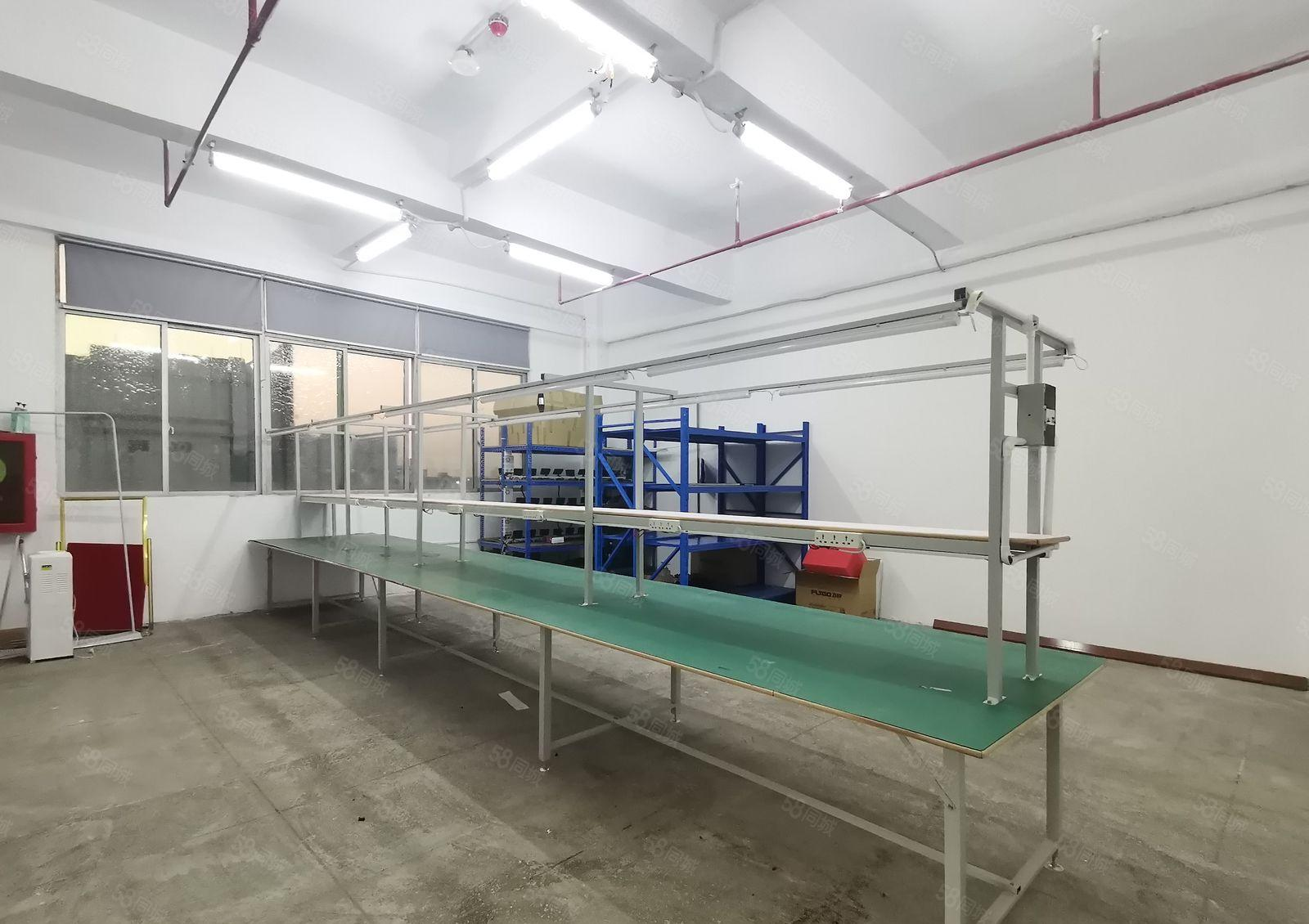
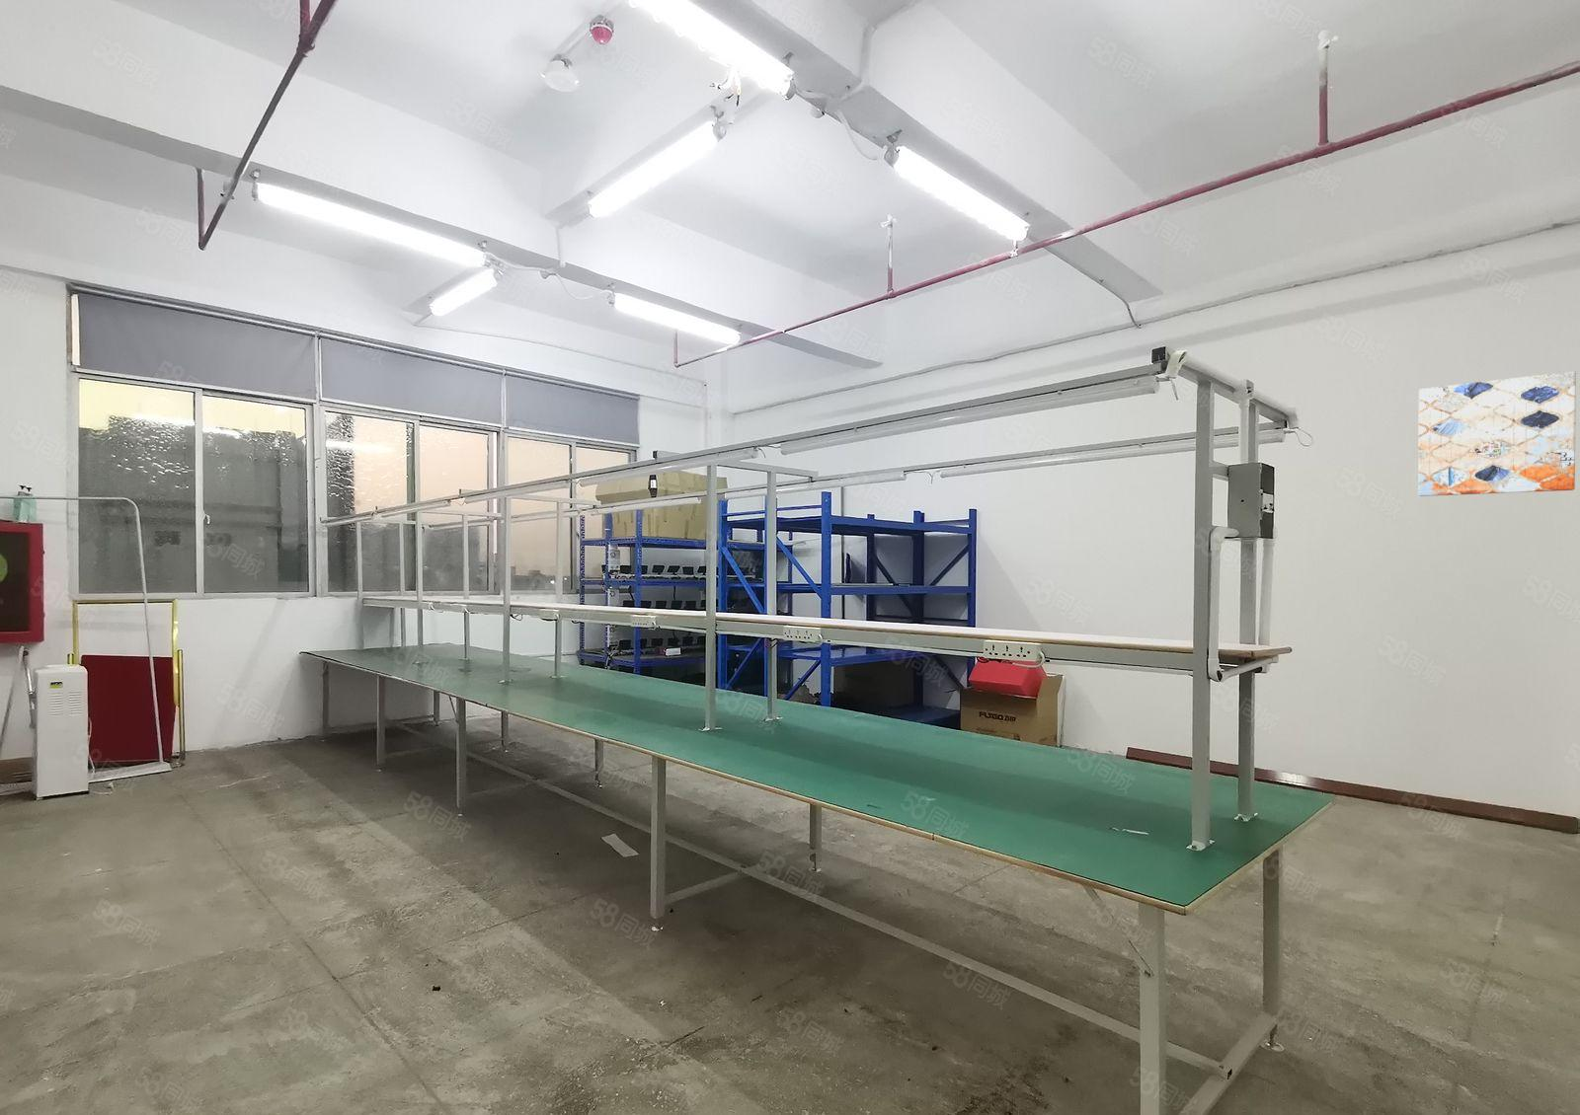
+ wall art (1492, 437)
